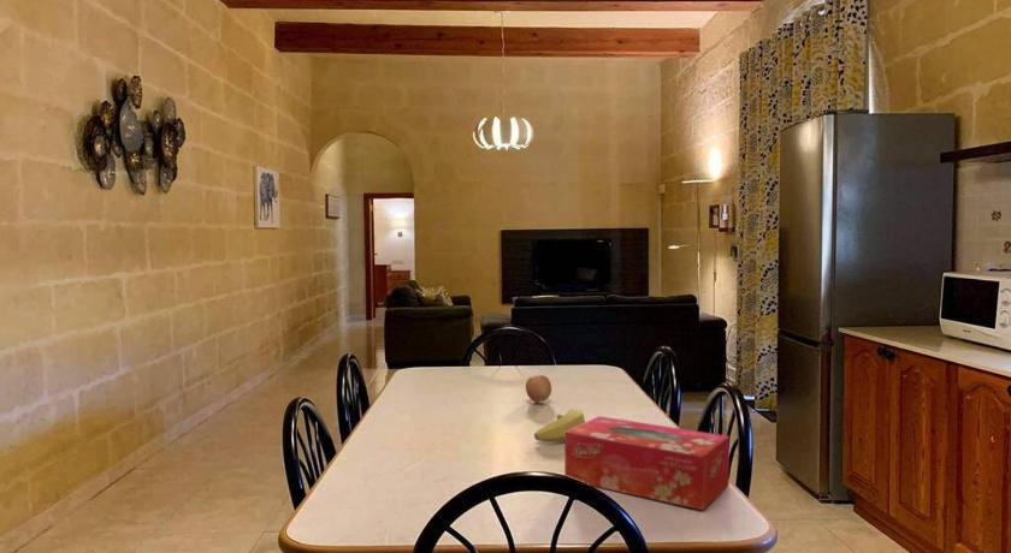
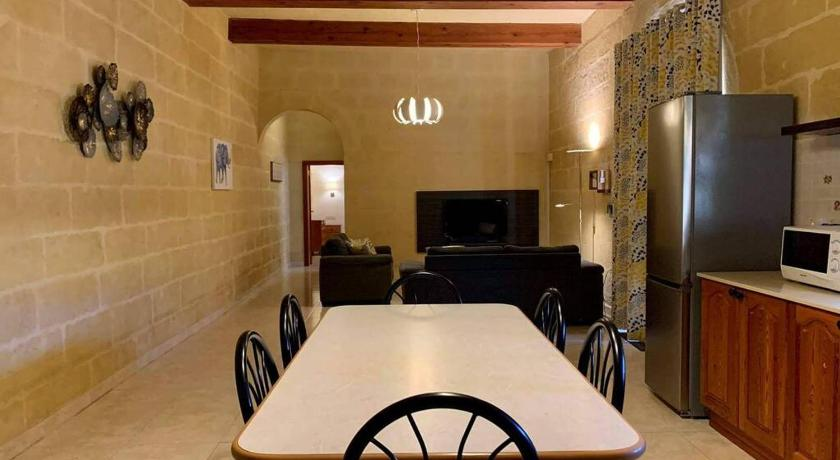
- fruit (538, 388)
- banana (558, 421)
- tissue box (645, 458)
